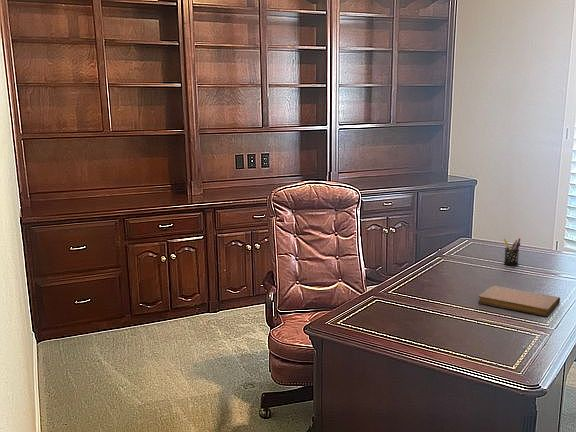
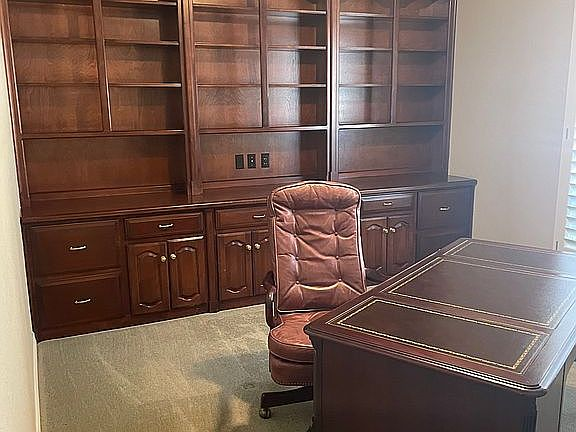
- notebook (518, 299)
- pen holder (513, 250)
